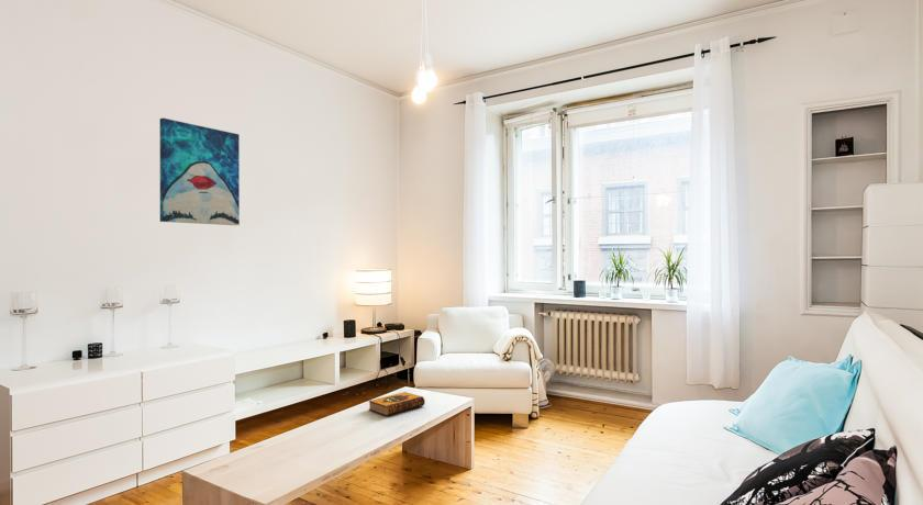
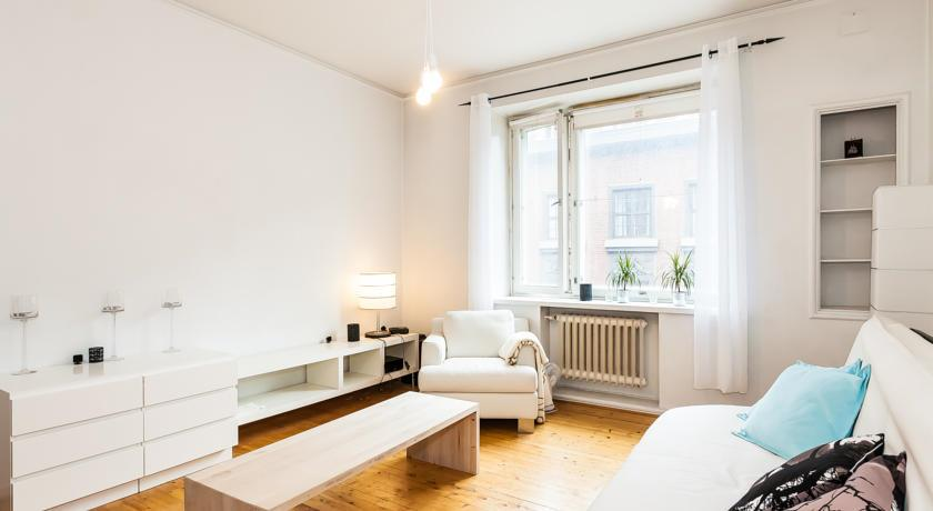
- hardback book (397, 403)
- wall art (201, 175)
